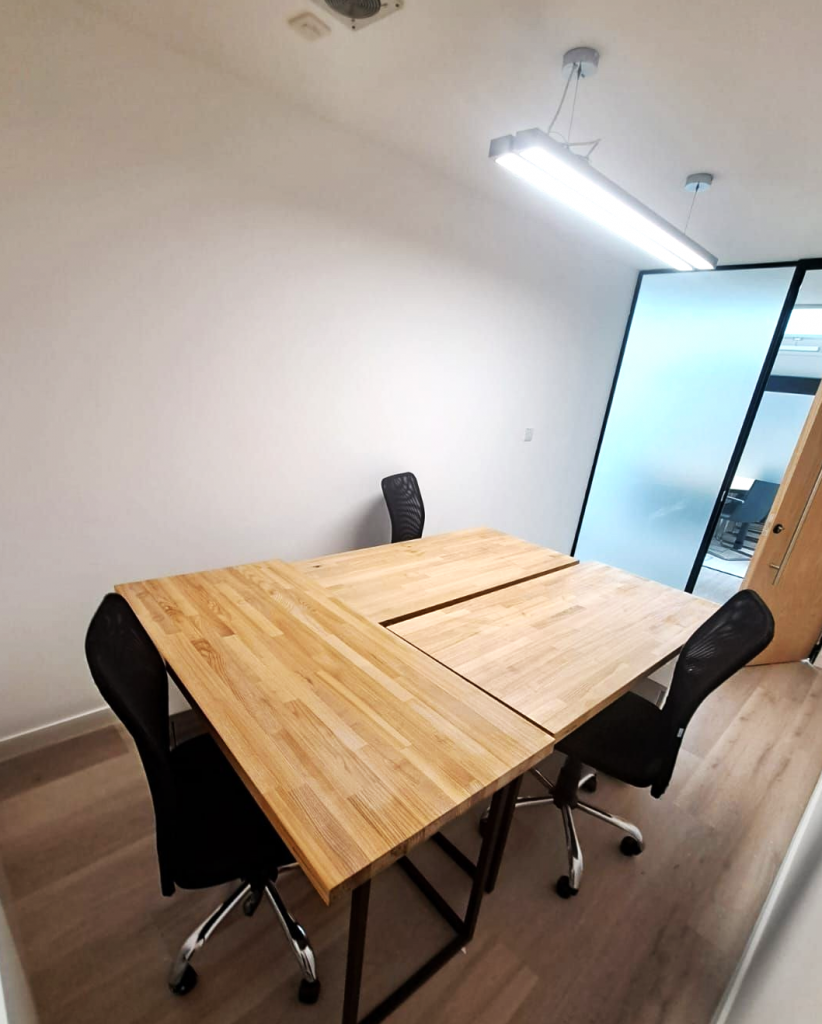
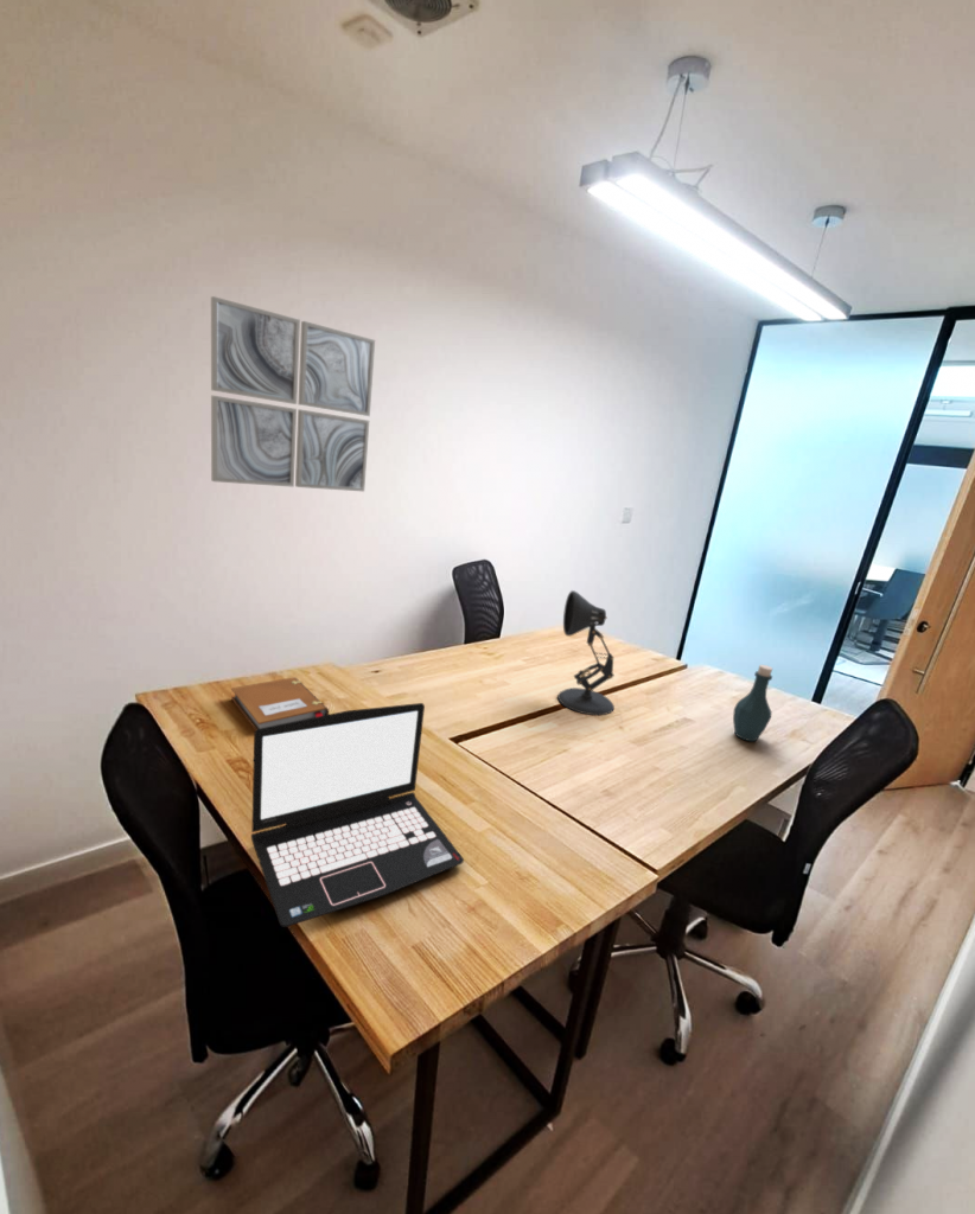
+ desk lamp (593, 650)
+ laptop (363, 799)
+ bottle (756, 702)
+ notebook (280, 703)
+ wall art (299, 404)
